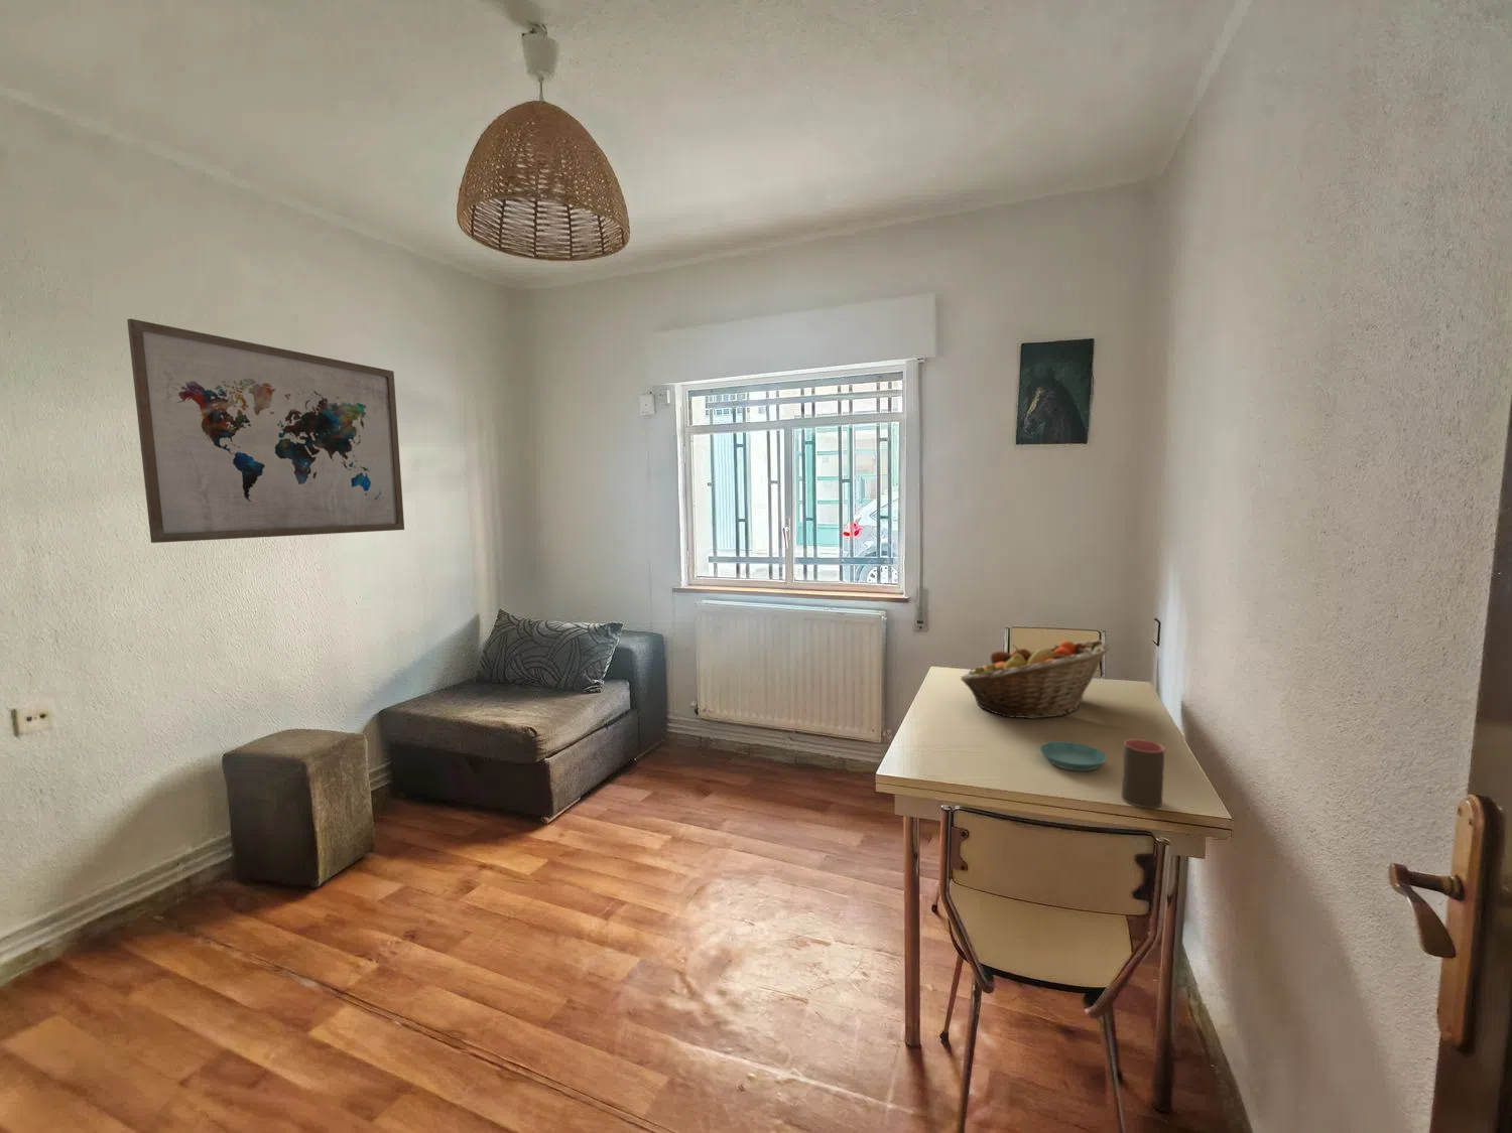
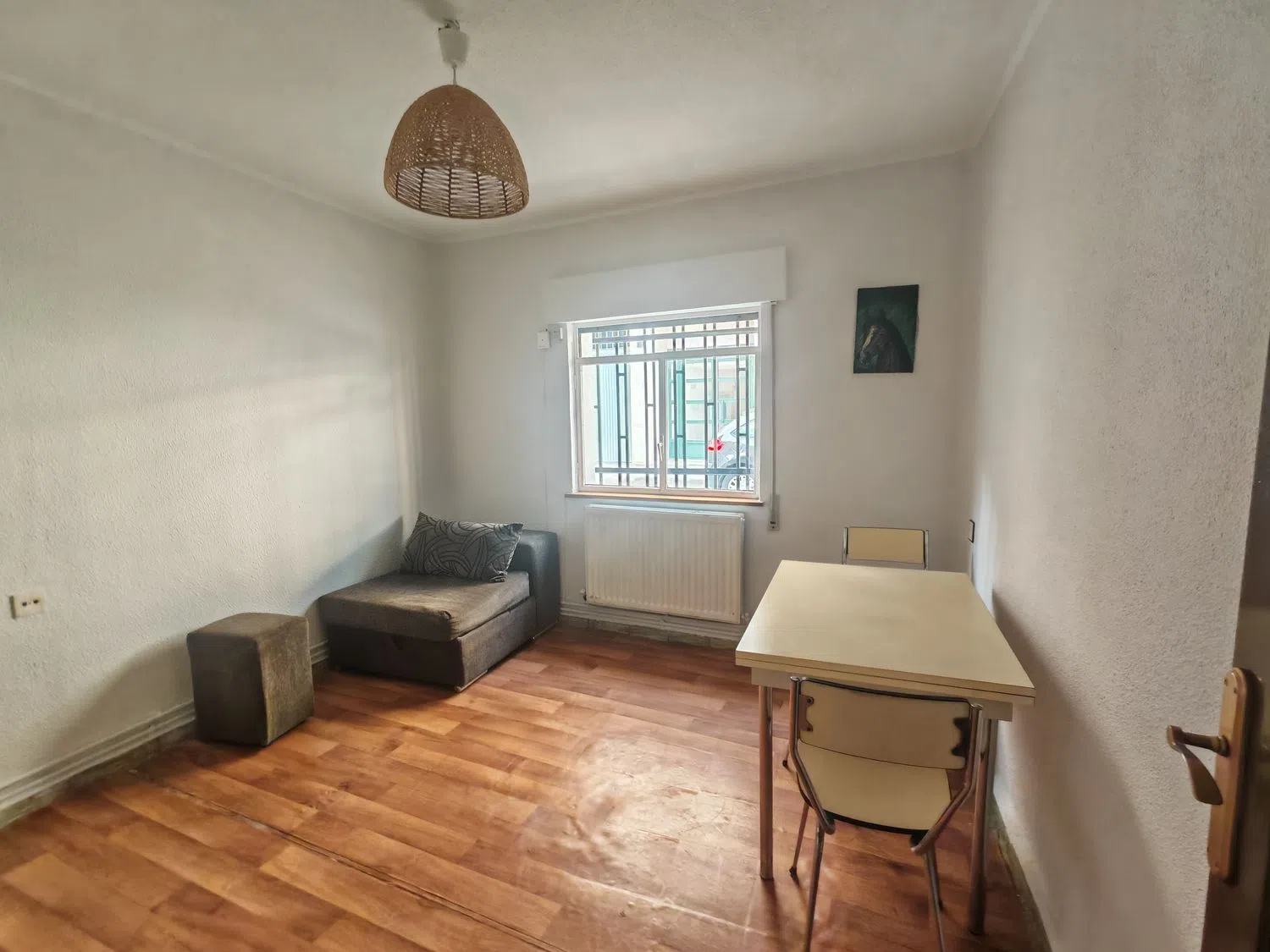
- fruit basket (1035, 671)
- saucer (1071, 757)
- wall art (290, 443)
- cup (1142, 772)
